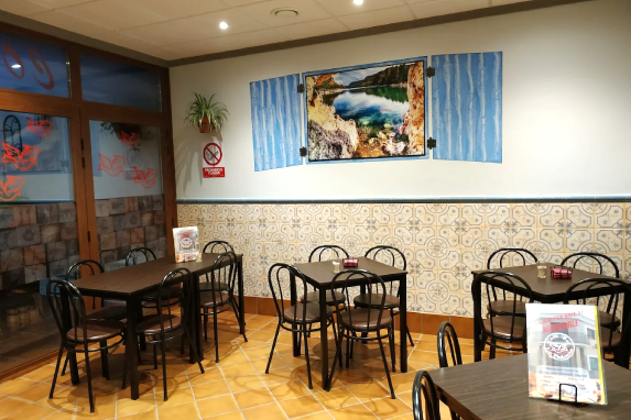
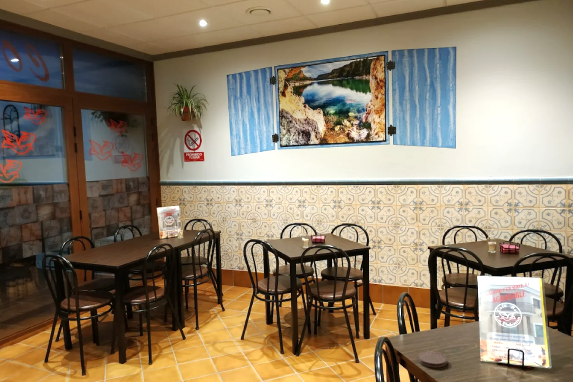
+ coaster (432, 359)
